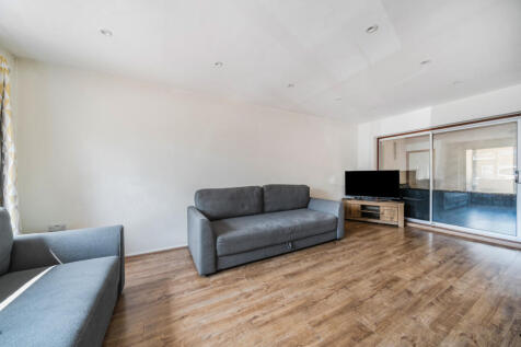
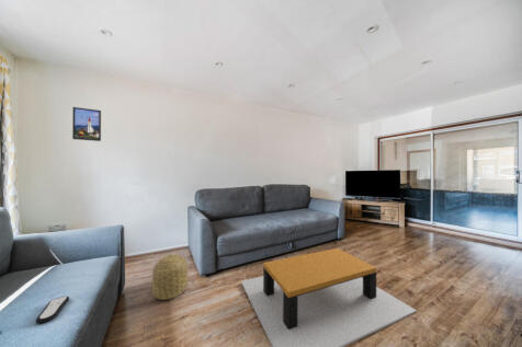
+ remote control (53, 309)
+ coffee table (318, 280)
+ basket (170, 273)
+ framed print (87, 124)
